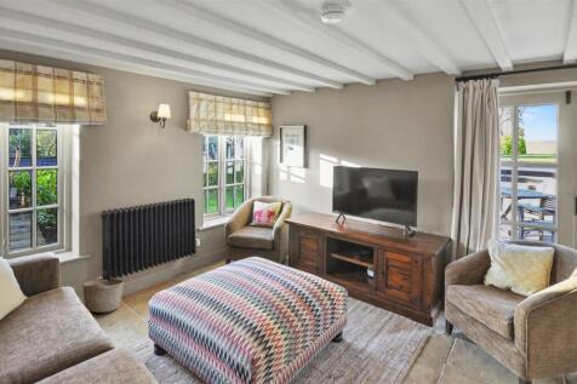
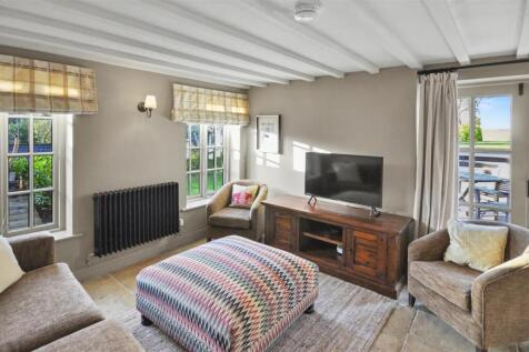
- basket (103, 293)
